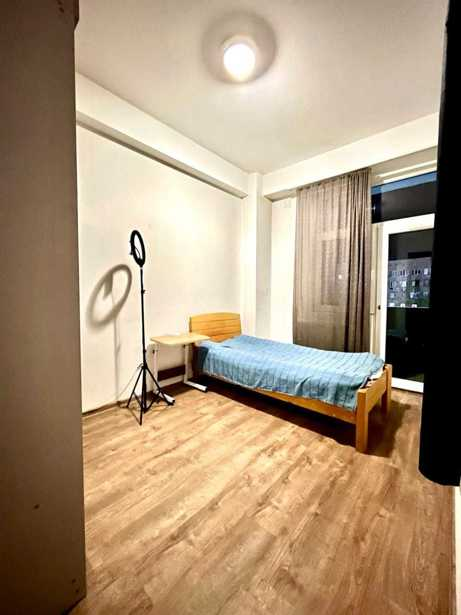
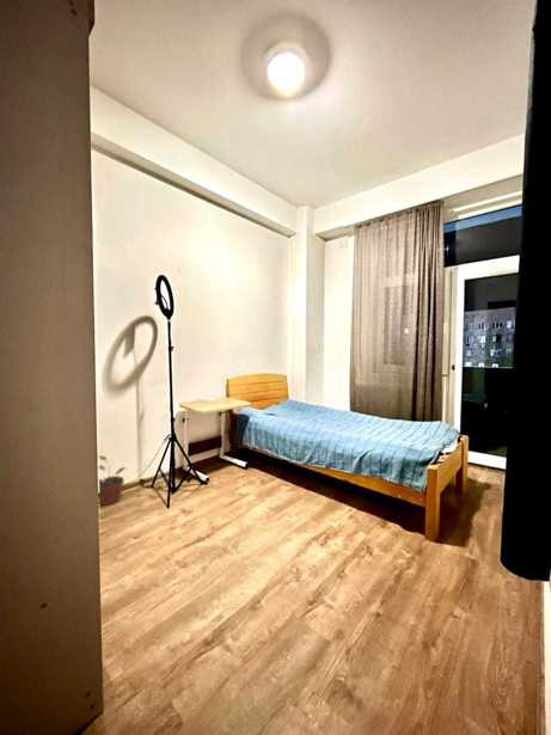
+ potted plant (109, 478)
